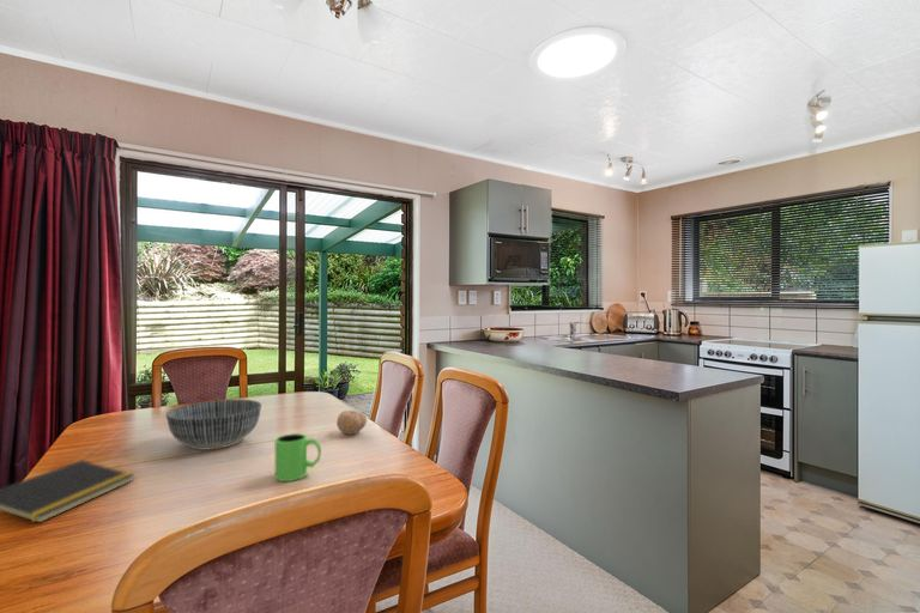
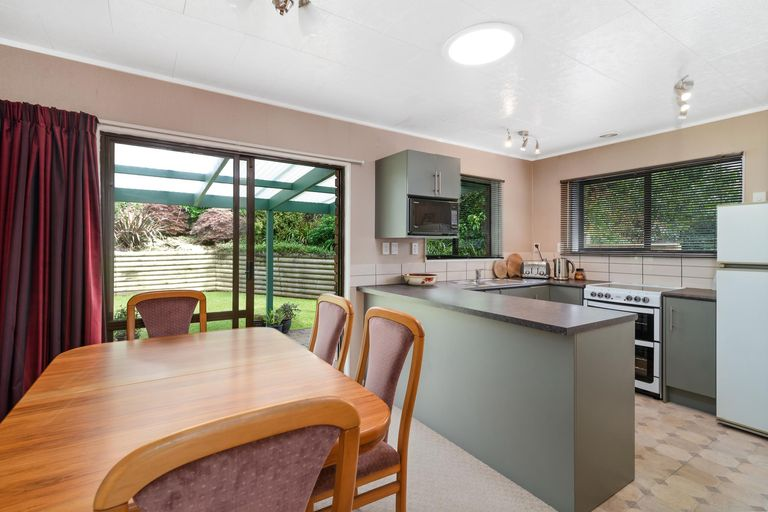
- bowl (216, 425)
- mug (298, 455)
- fruit (351, 421)
- notepad (62, 487)
